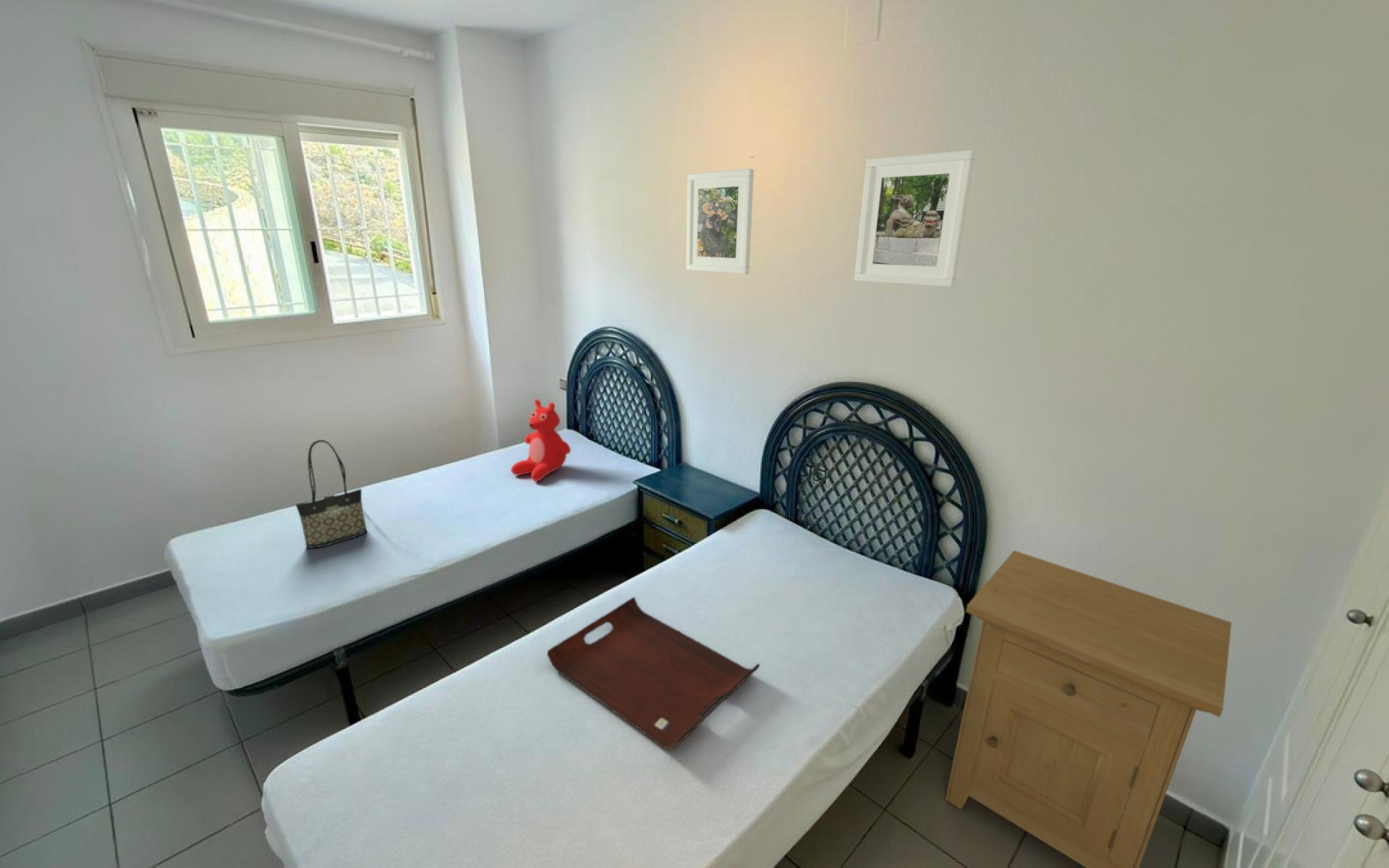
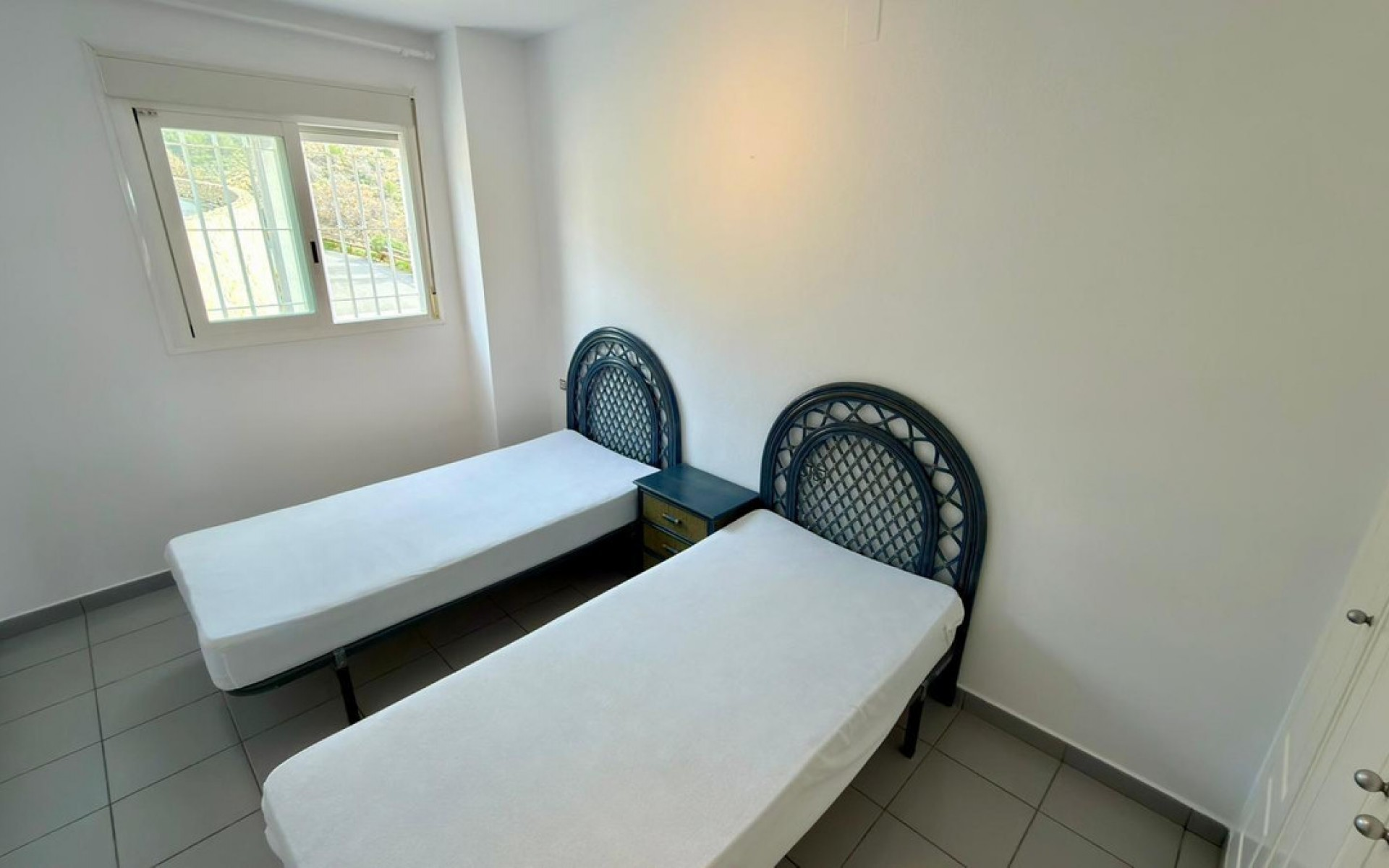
- tote bag (329, 495)
- nightstand (1068, 718)
- teddy bear (538, 438)
- serving tray (652, 664)
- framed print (909, 221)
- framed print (718, 223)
